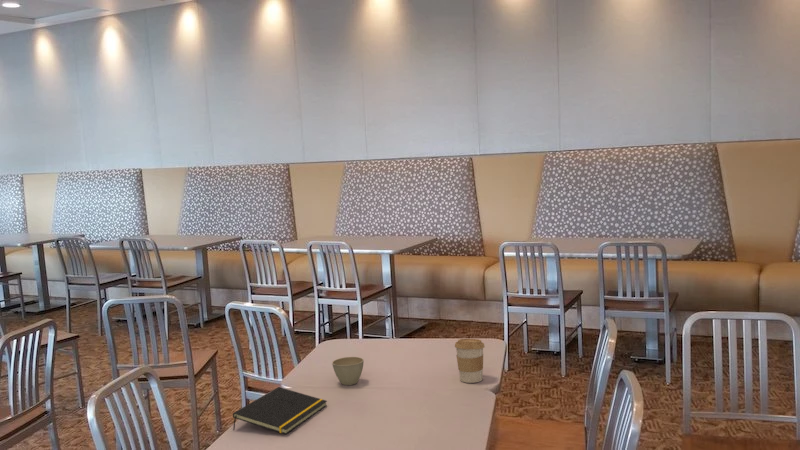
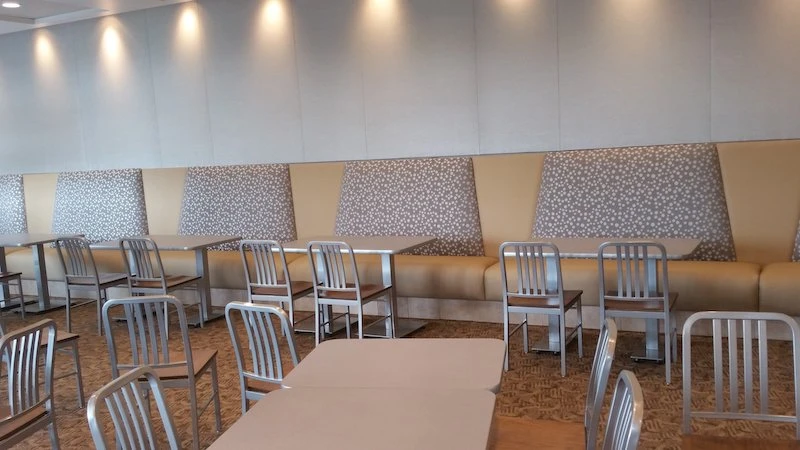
- coffee cup (470, 359)
- flower pot (348, 371)
- notepad (281, 408)
